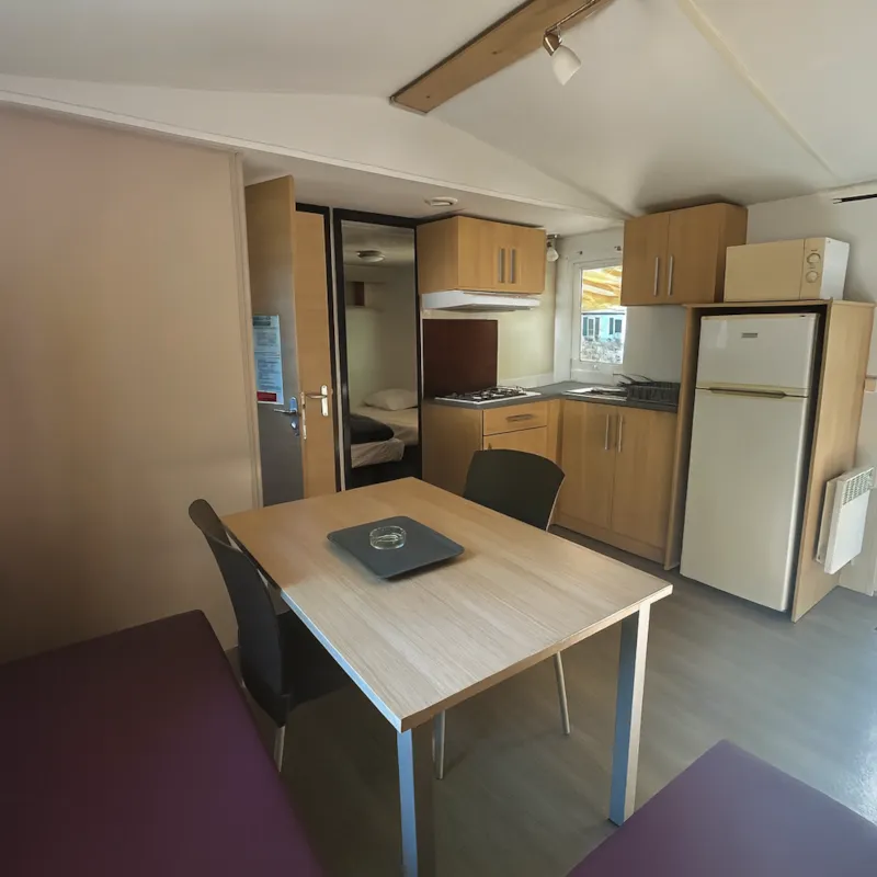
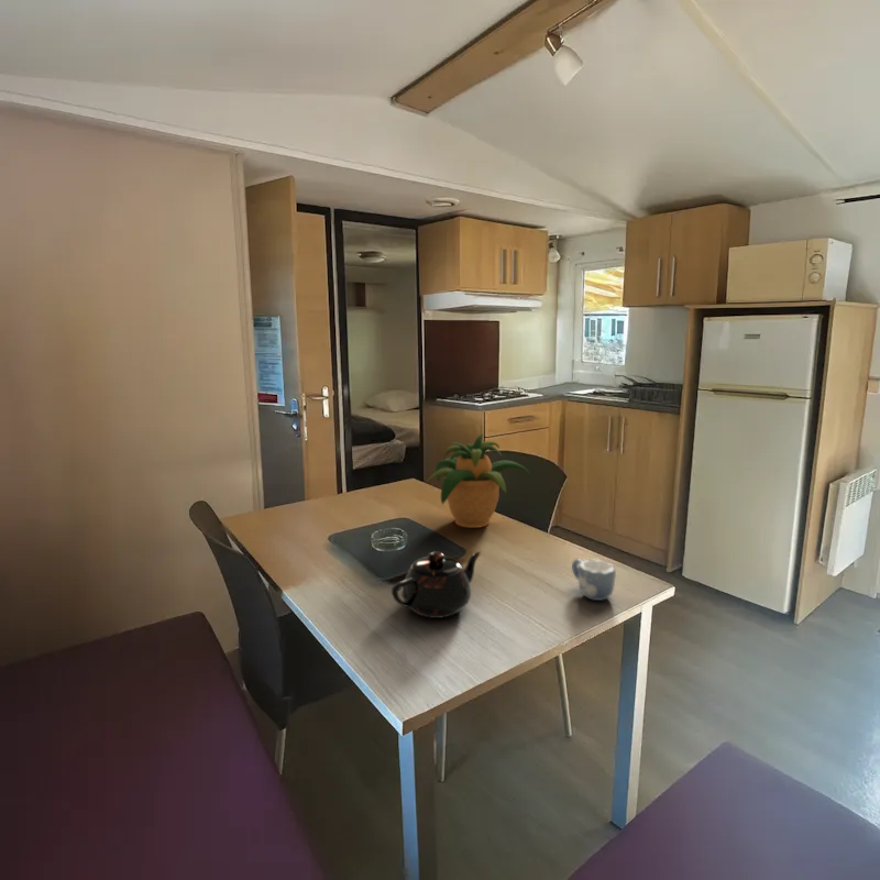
+ mug (591, 578)
+ potted plant (479, 480)
+ teapot (439, 579)
